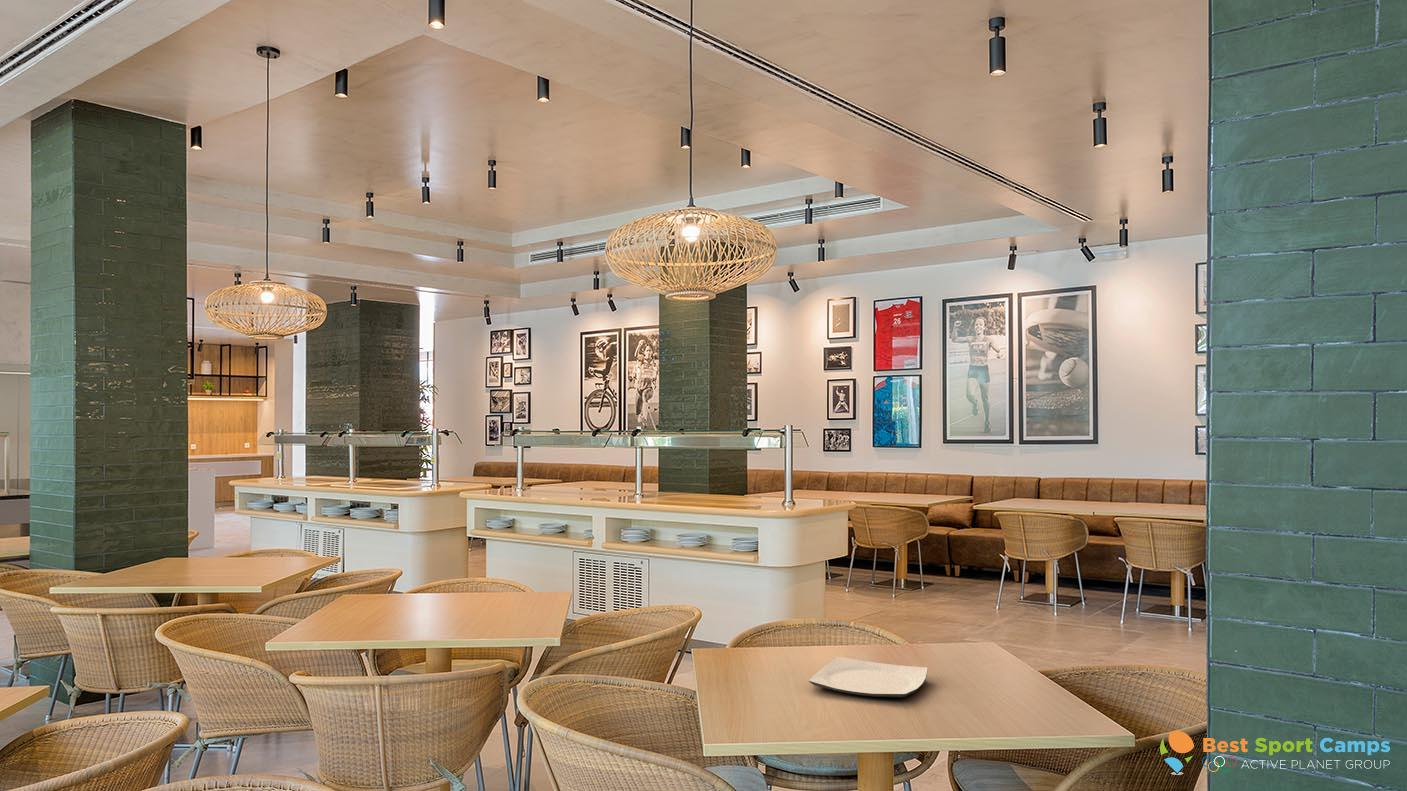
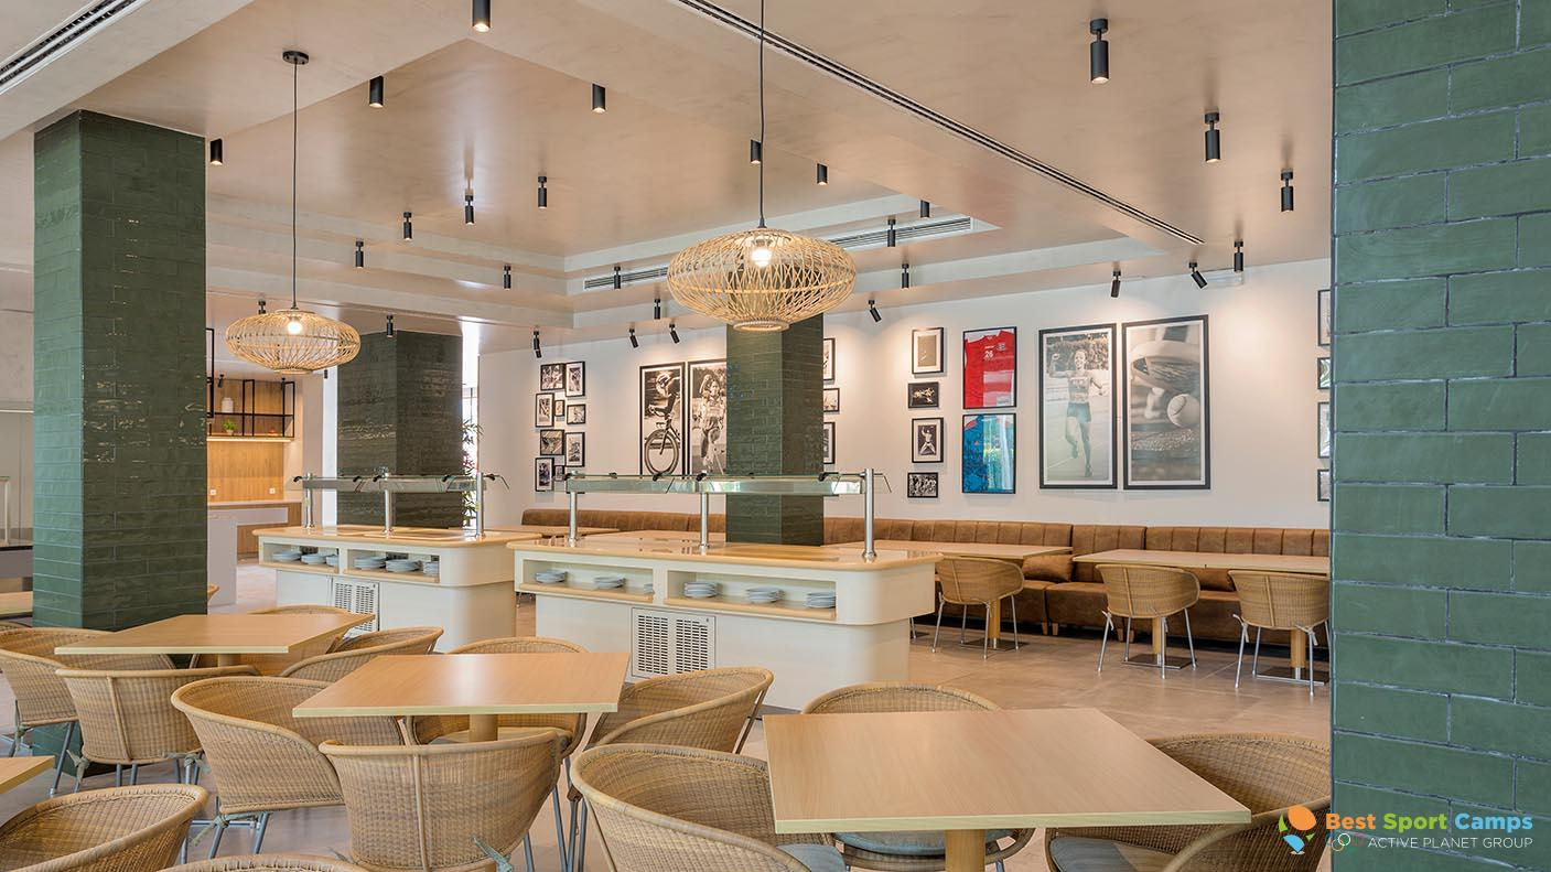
- plate (869, 679)
